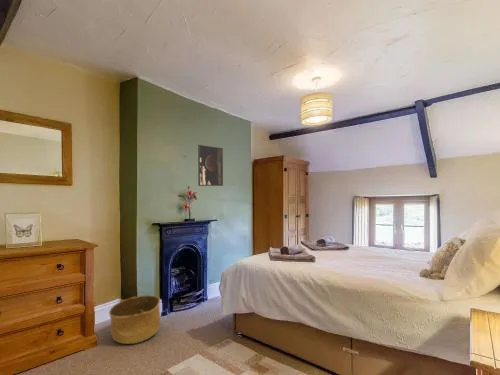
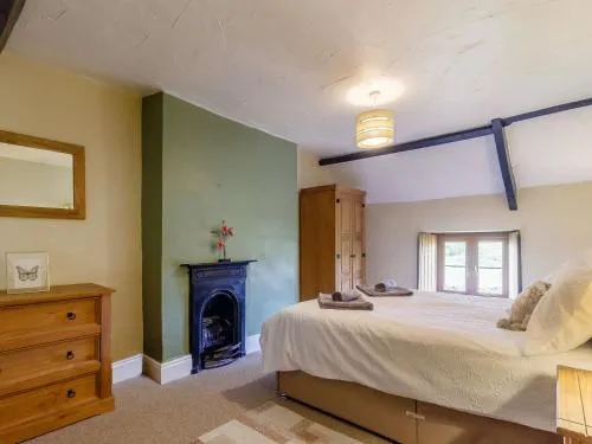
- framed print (211, 166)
- basket (136, 318)
